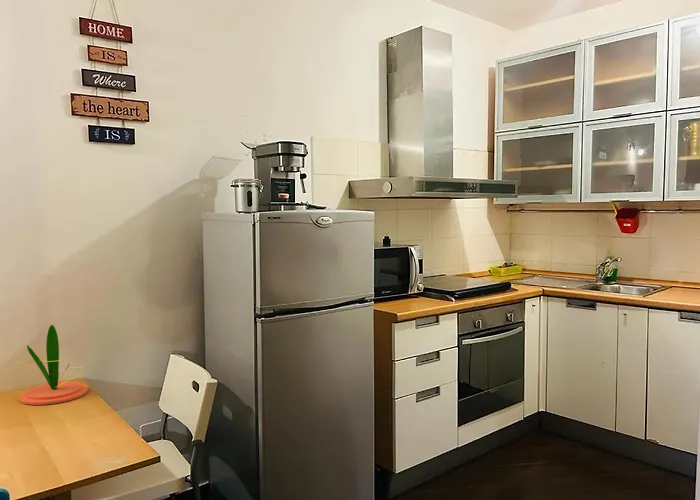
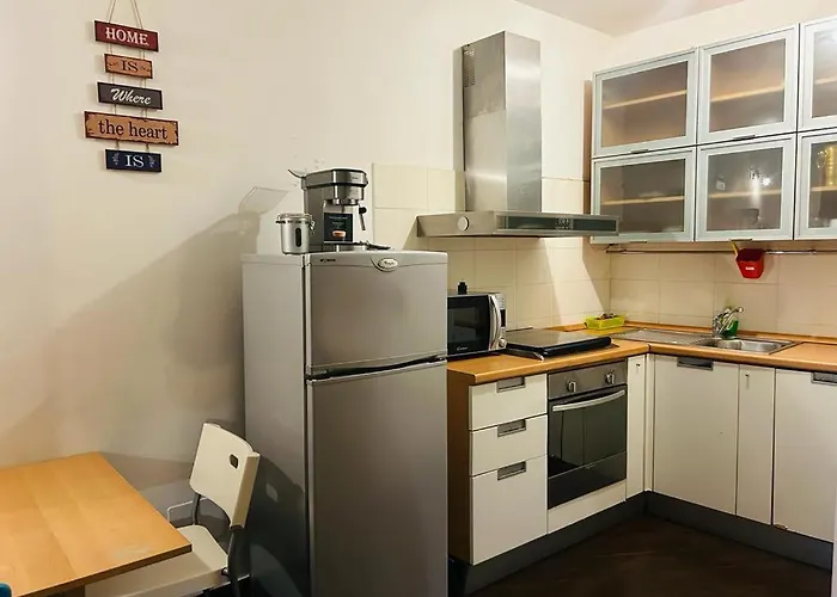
- plant (51, 362)
